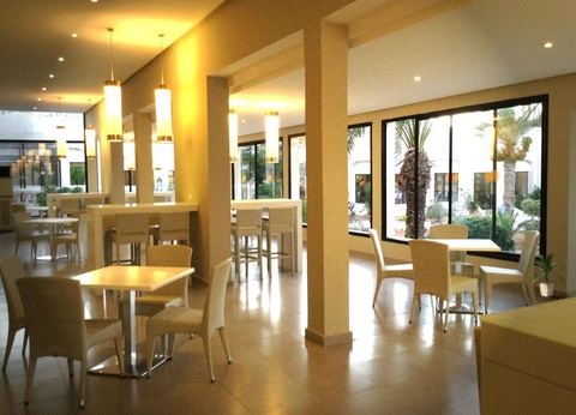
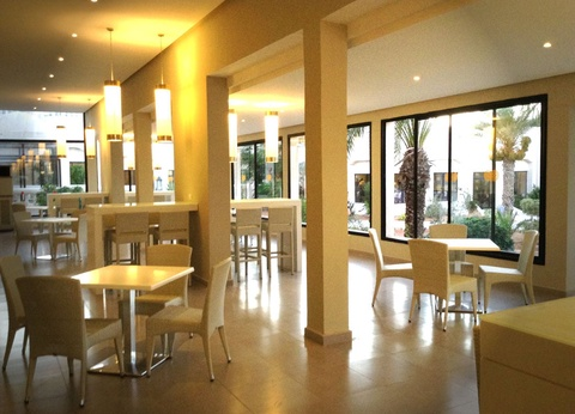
- indoor plant (545, 272)
